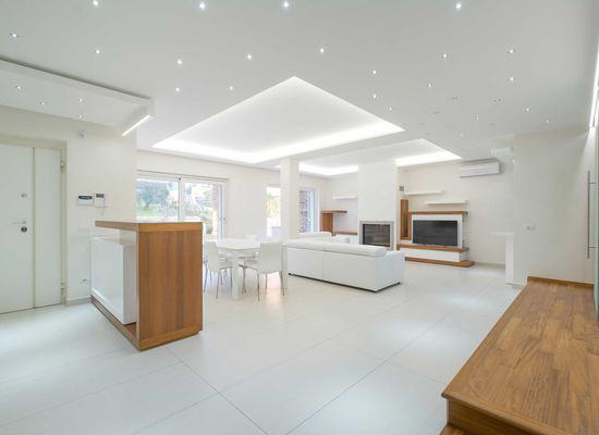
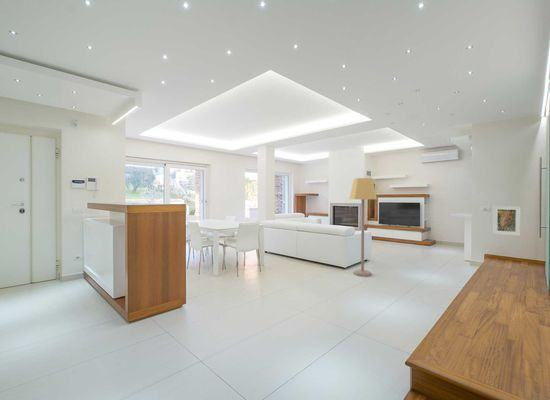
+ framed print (506, 220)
+ lamp (362, 226)
